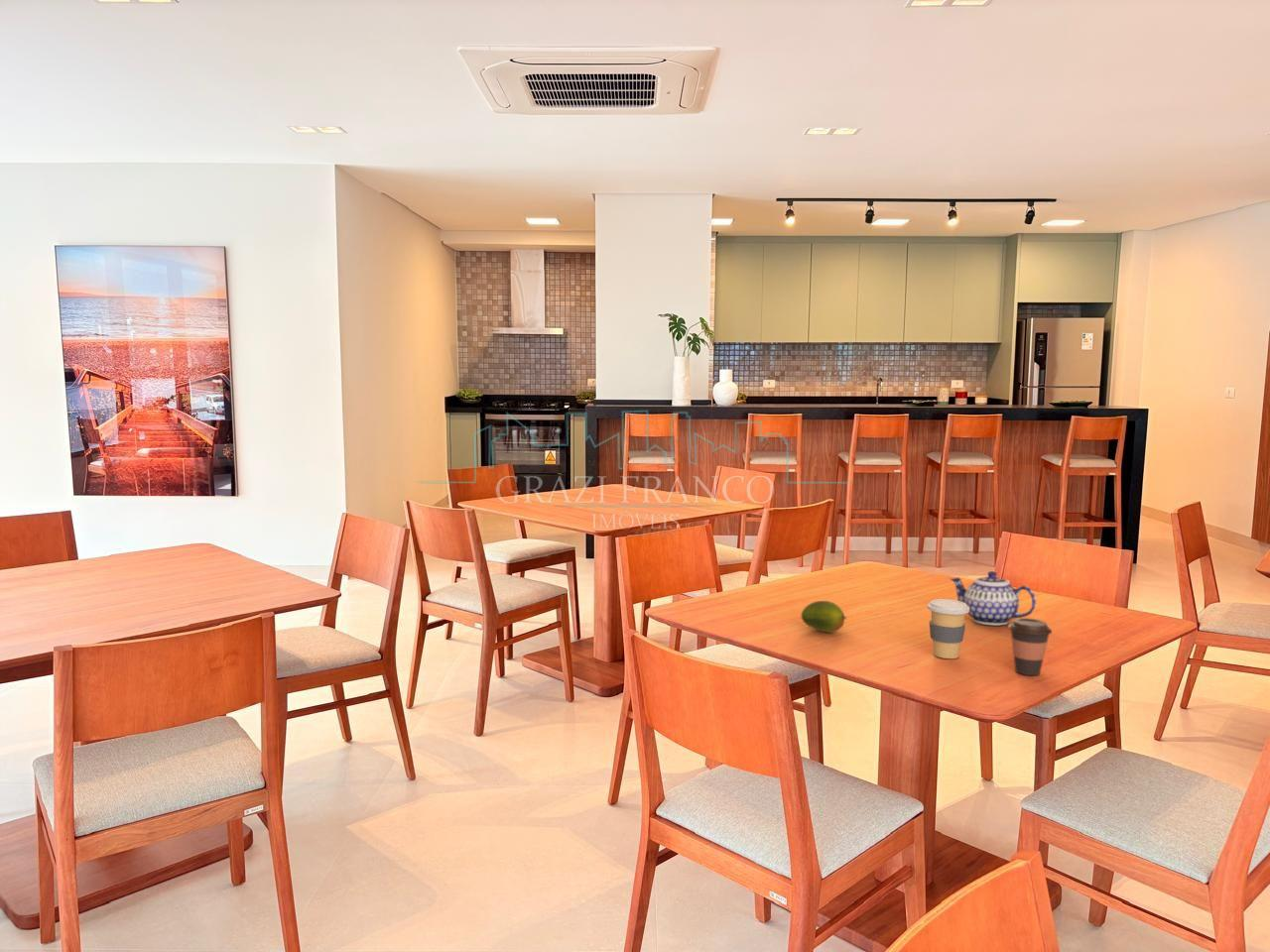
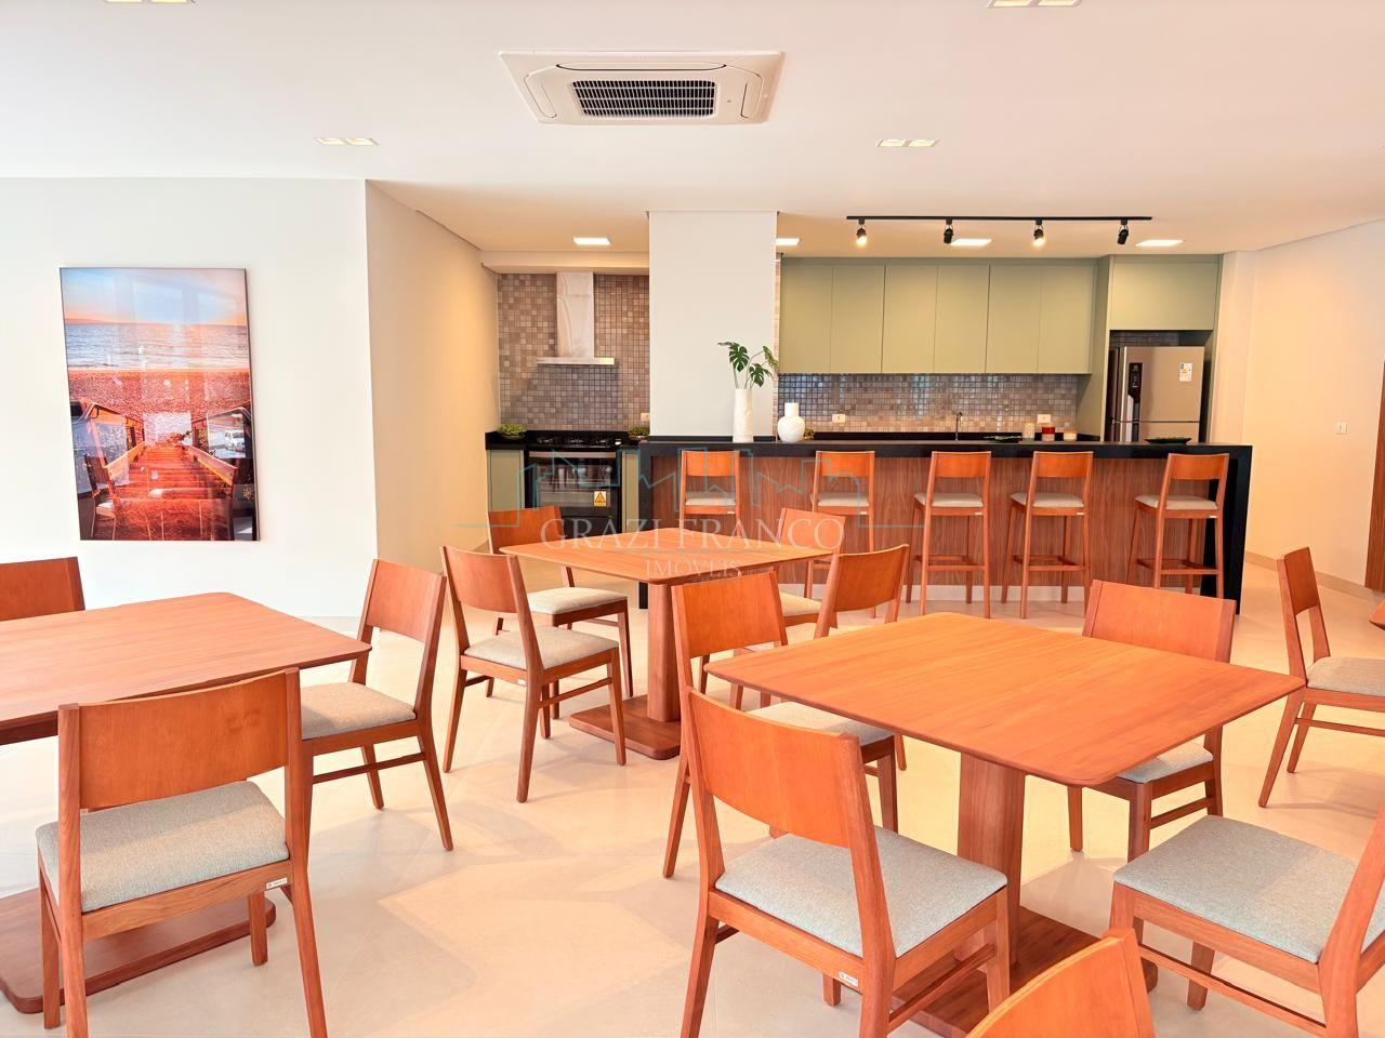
- teapot (990, 596)
- coffee cup (1028, 647)
- coffee cup (947, 629)
- fruit (823, 616)
